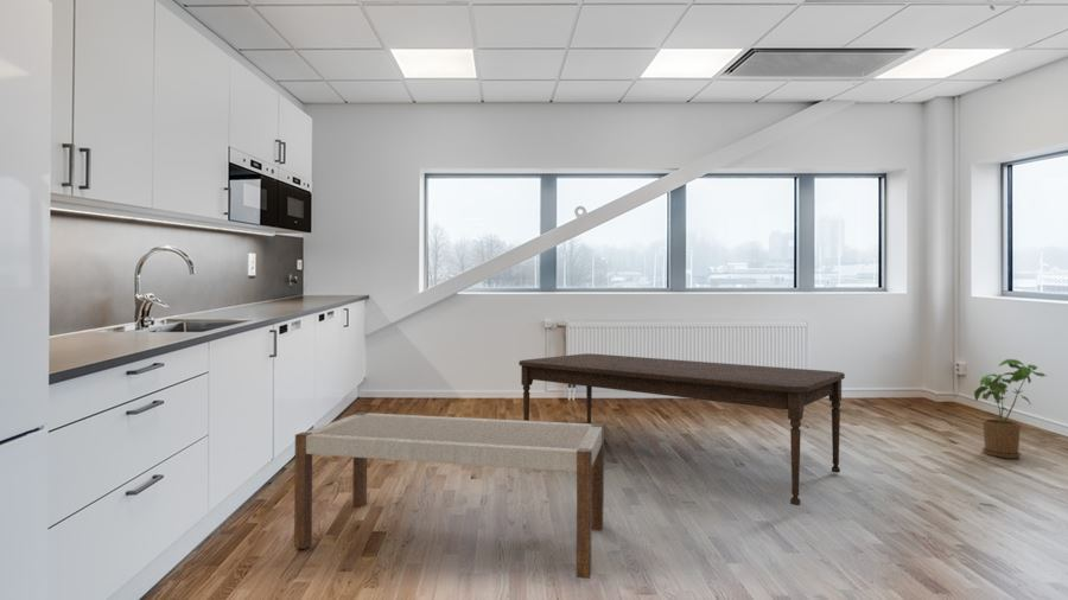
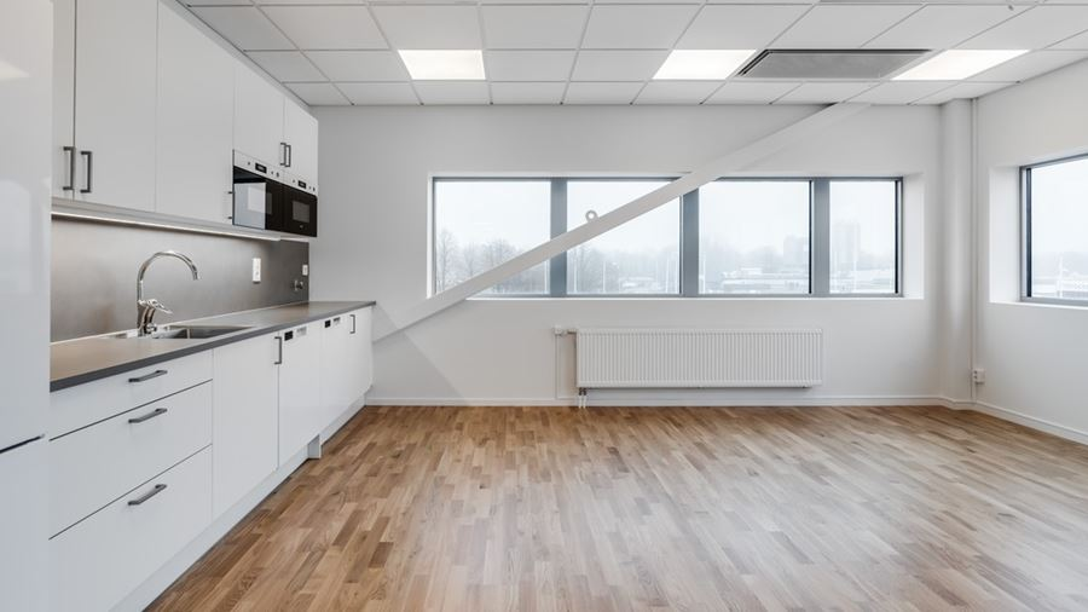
- bench (462, 464)
- dining table (667, 395)
- house plant (1002, 407)
